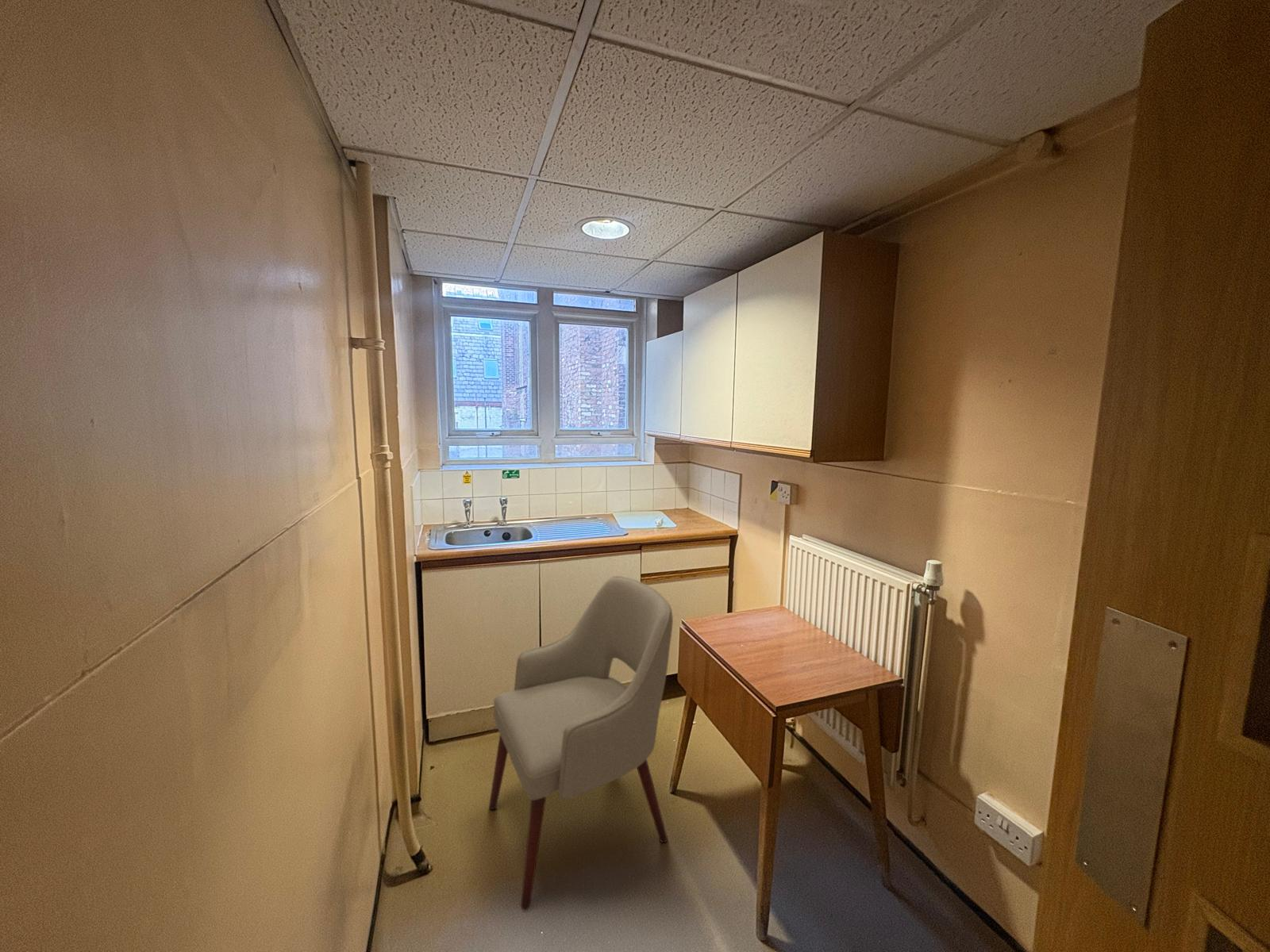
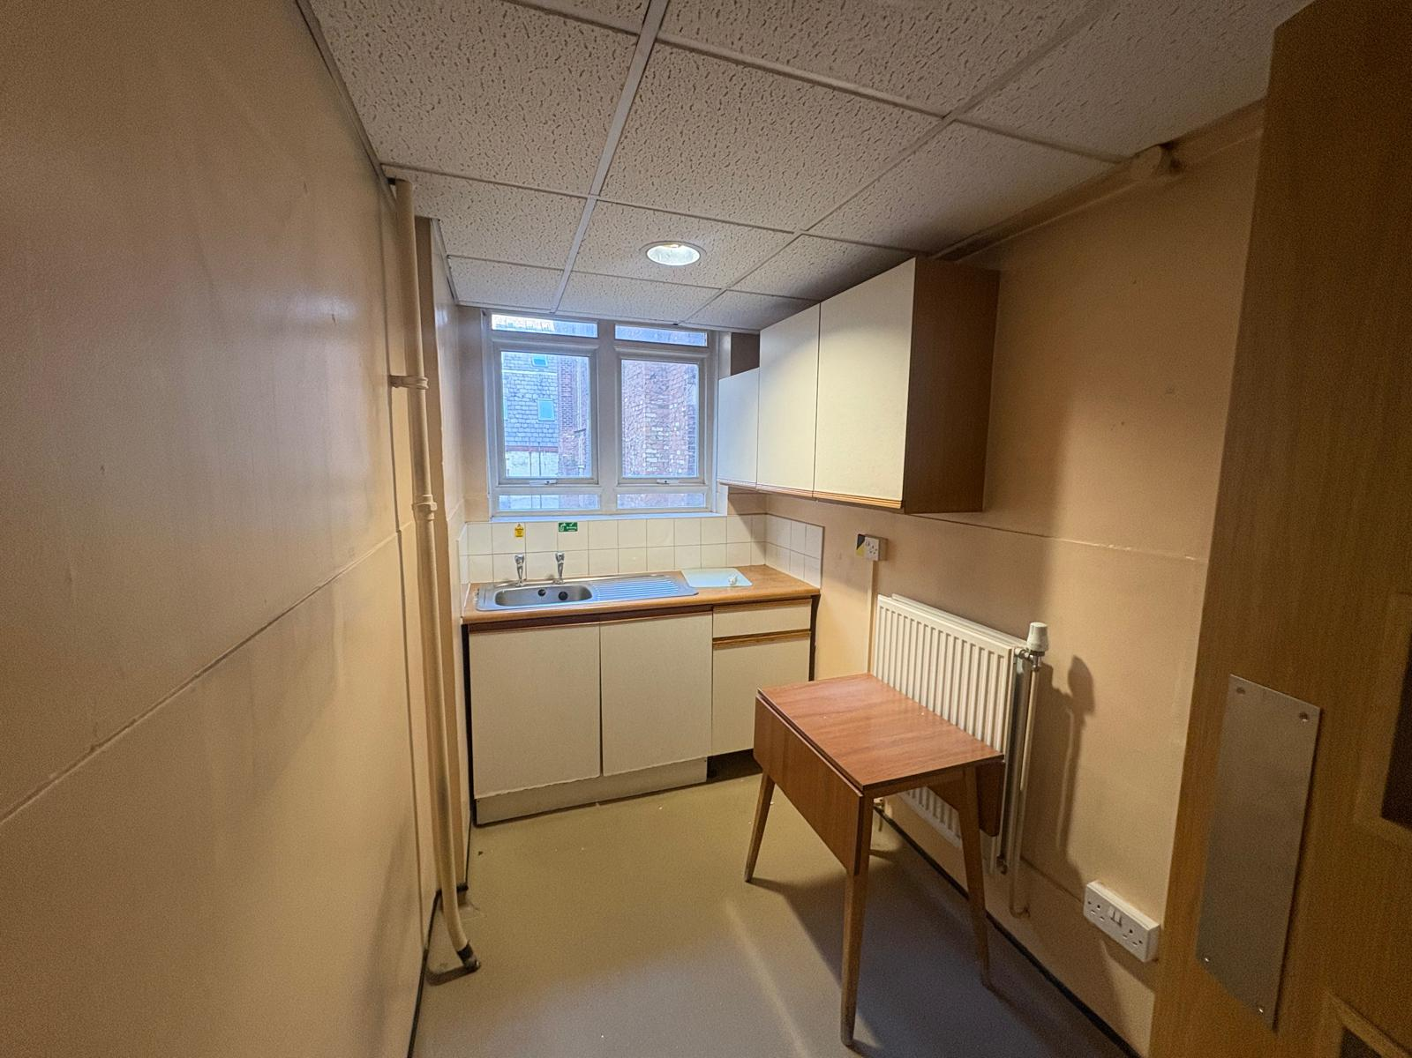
- chair (583, 712)
